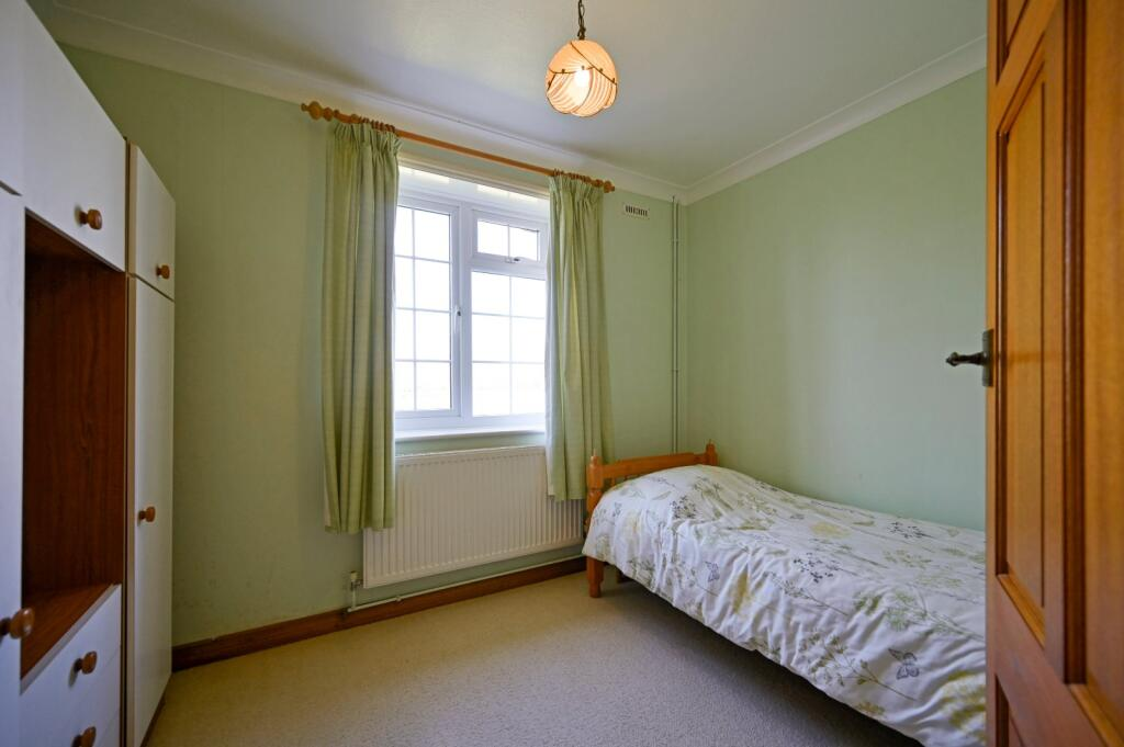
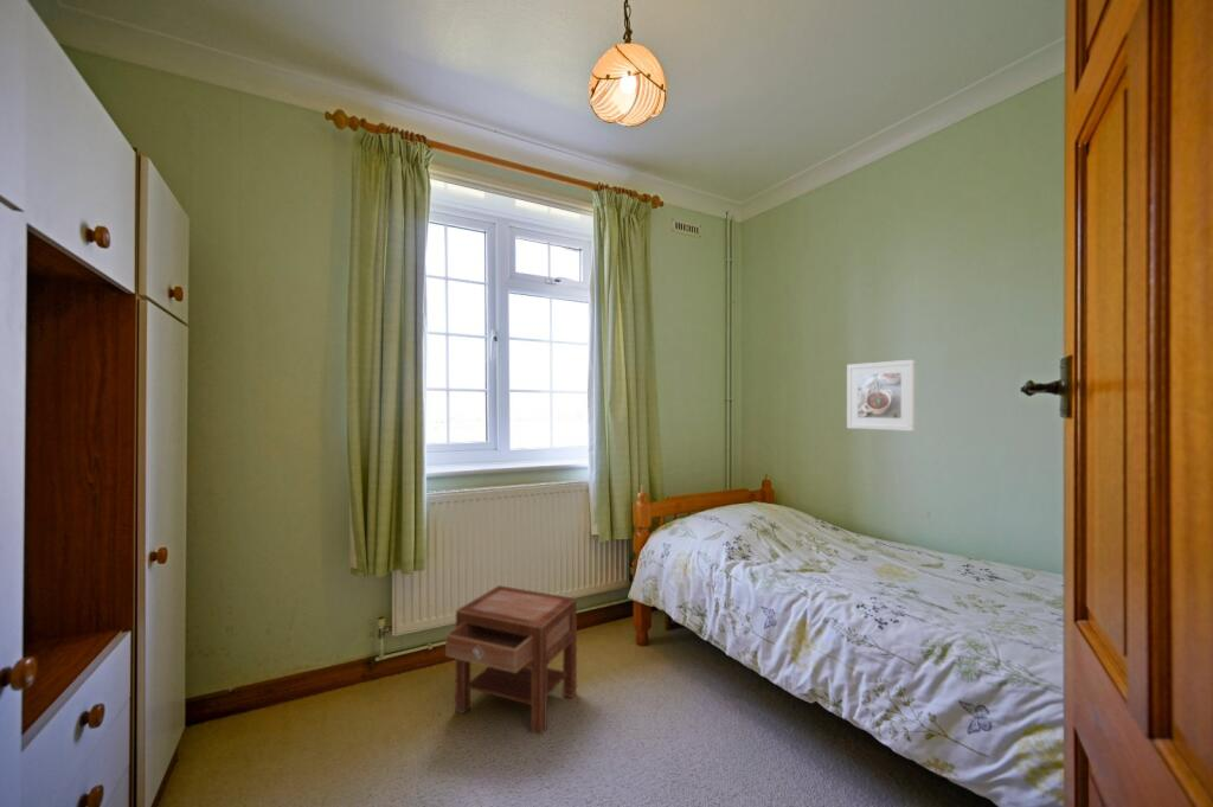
+ nightstand (513, 657)
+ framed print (879, 396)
